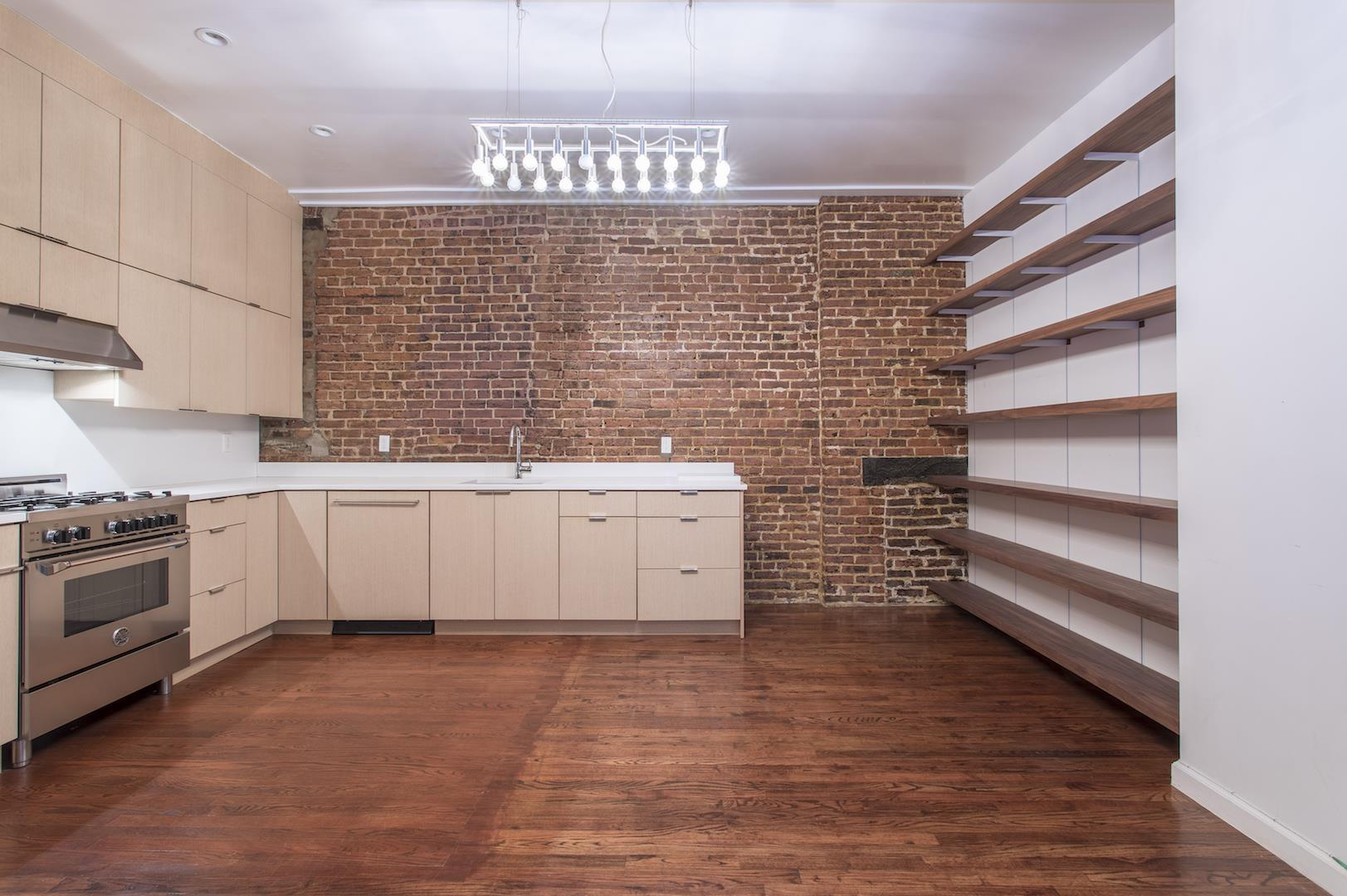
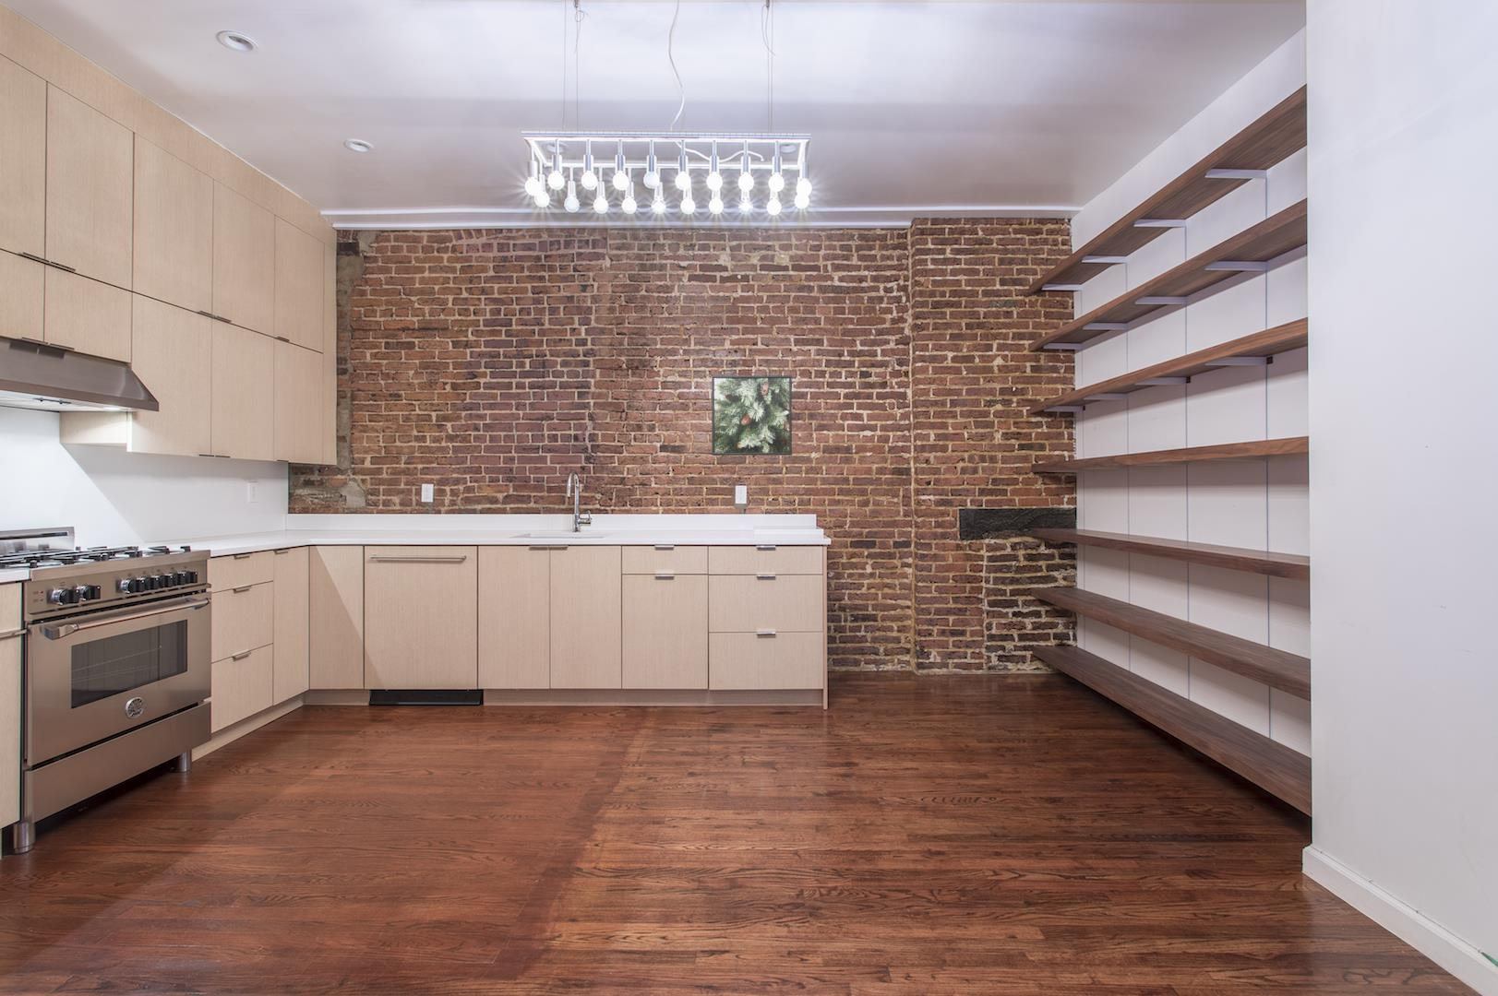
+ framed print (752, 415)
